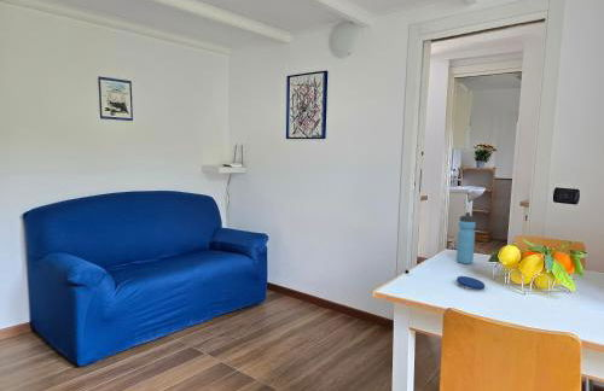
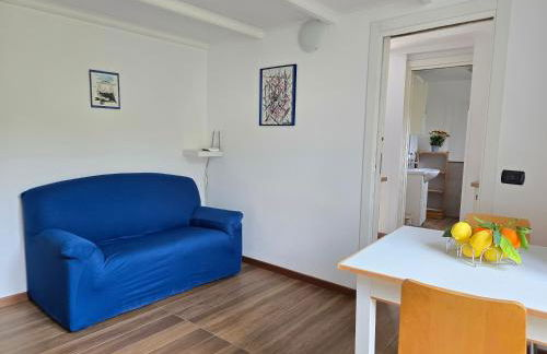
- plate (457, 278)
- water bottle (465, 237)
